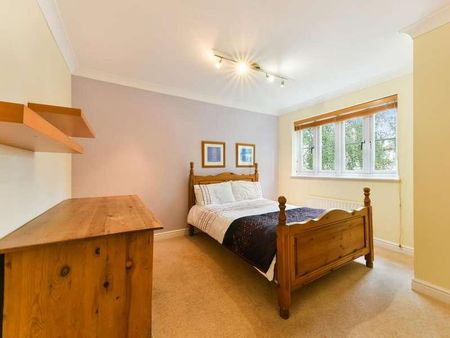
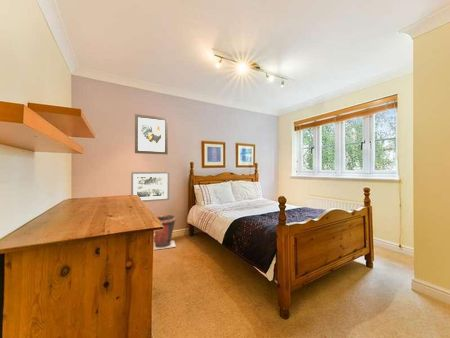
+ wall art (150, 186)
+ waste bin (163, 230)
+ wall art (151, 135)
